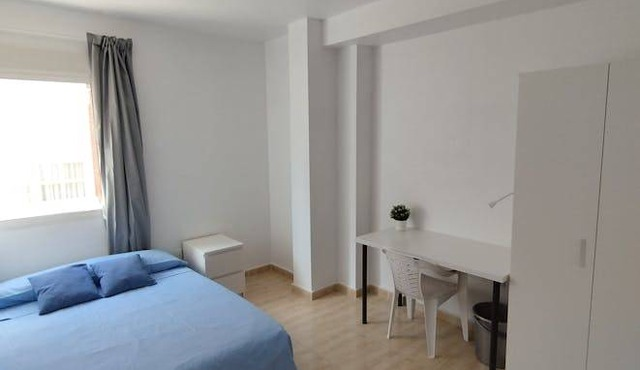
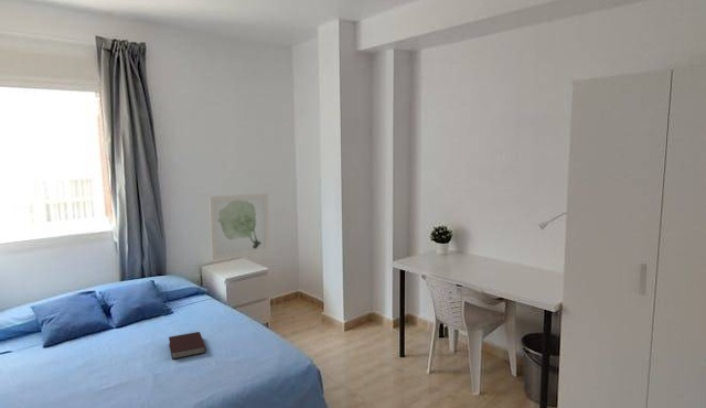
+ wall art (240, 225)
+ book (186, 344)
